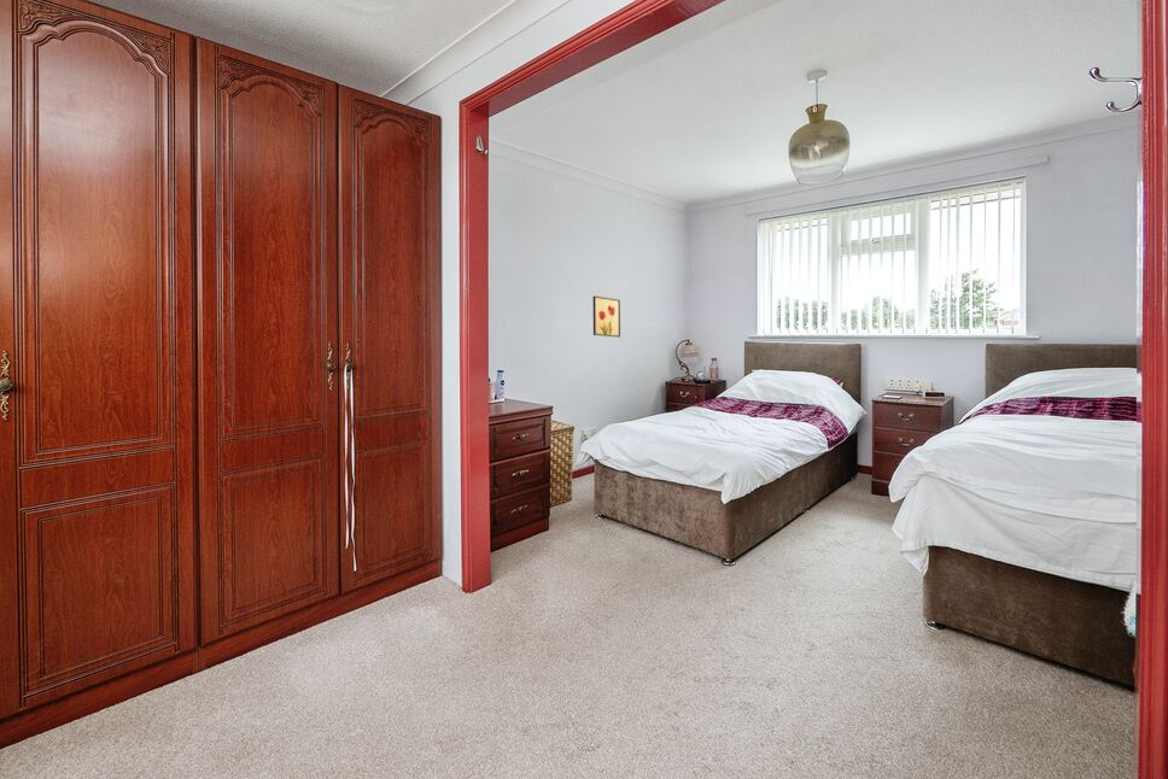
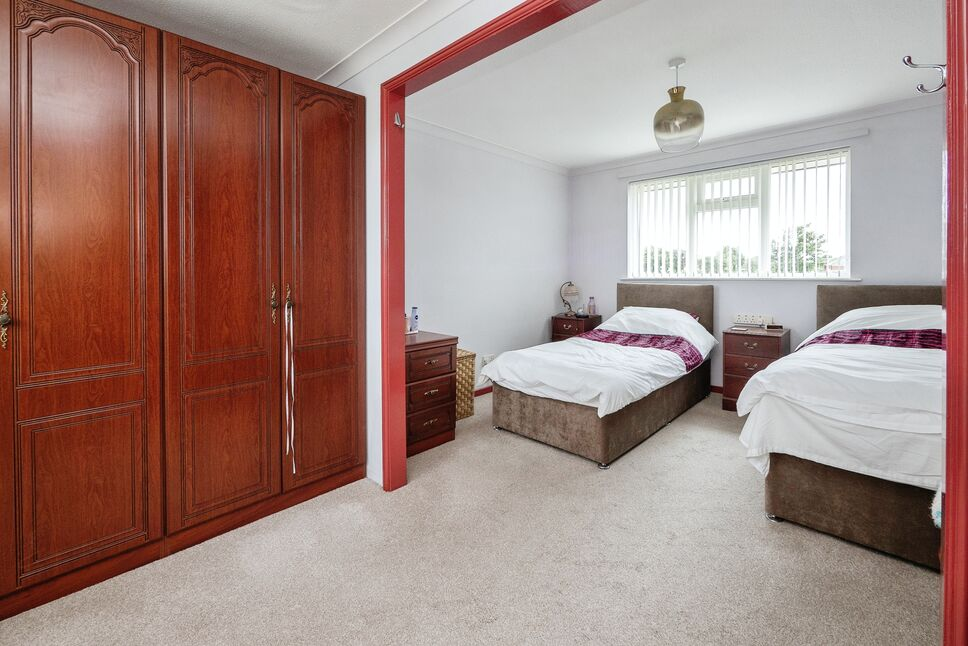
- wall art (606, 316)
